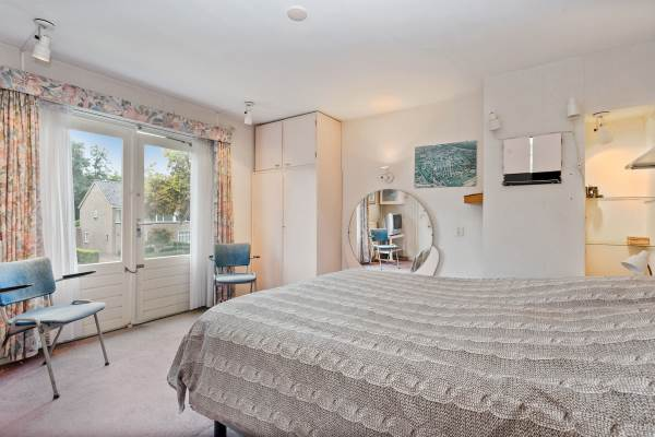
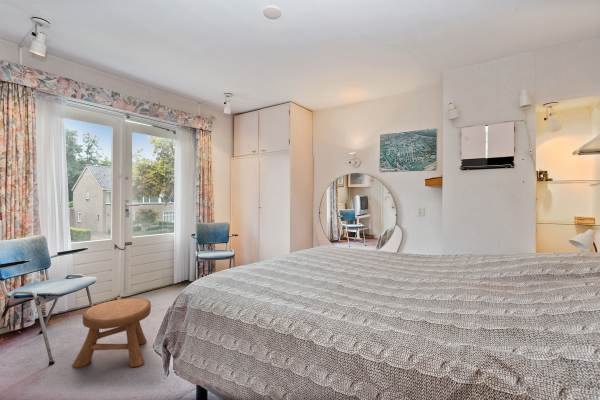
+ stool (113, 332)
